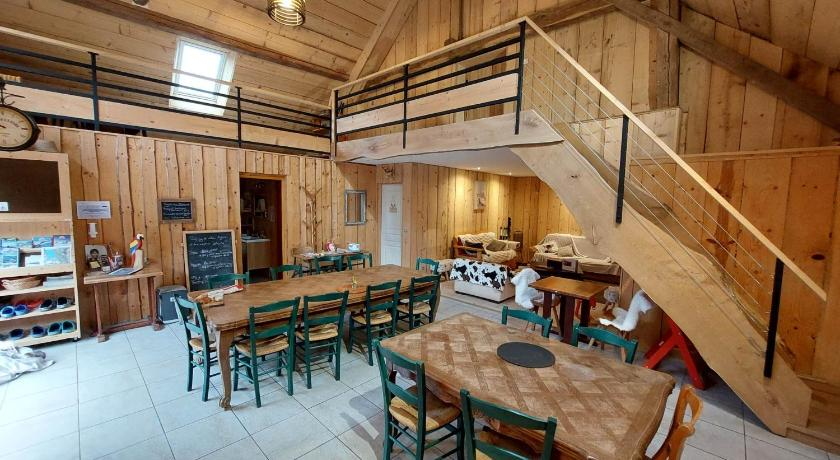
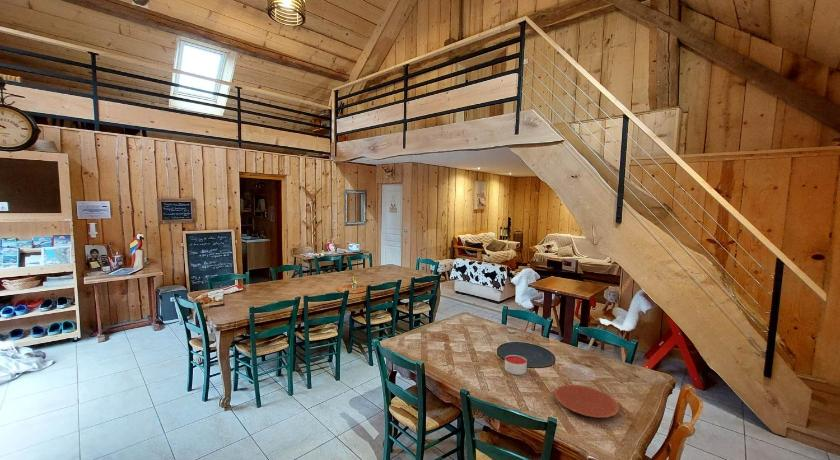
+ candle (515, 364)
+ plate (585, 401)
